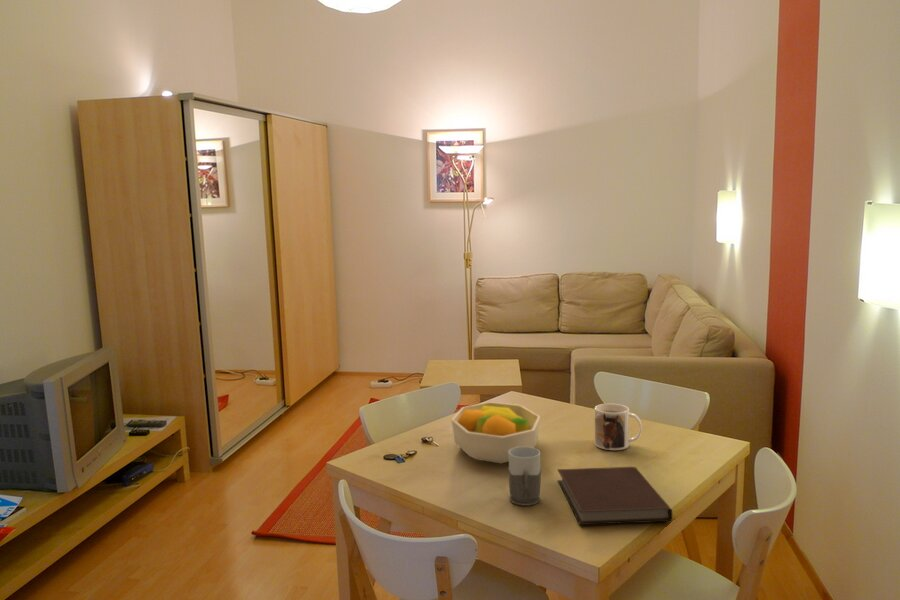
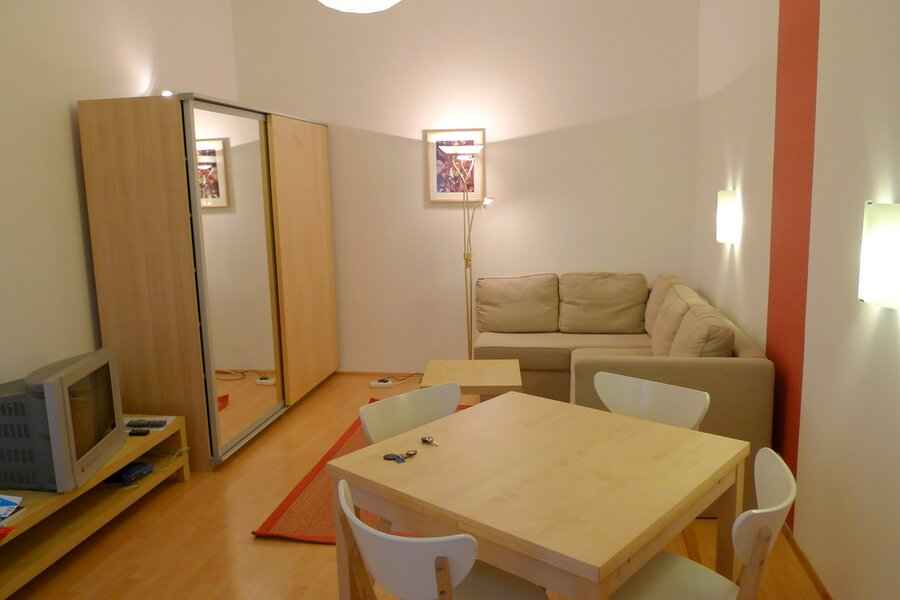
- fruit bowl (496, 426)
- notebook (610, 493)
- mug (615, 427)
- mug (525, 478)
